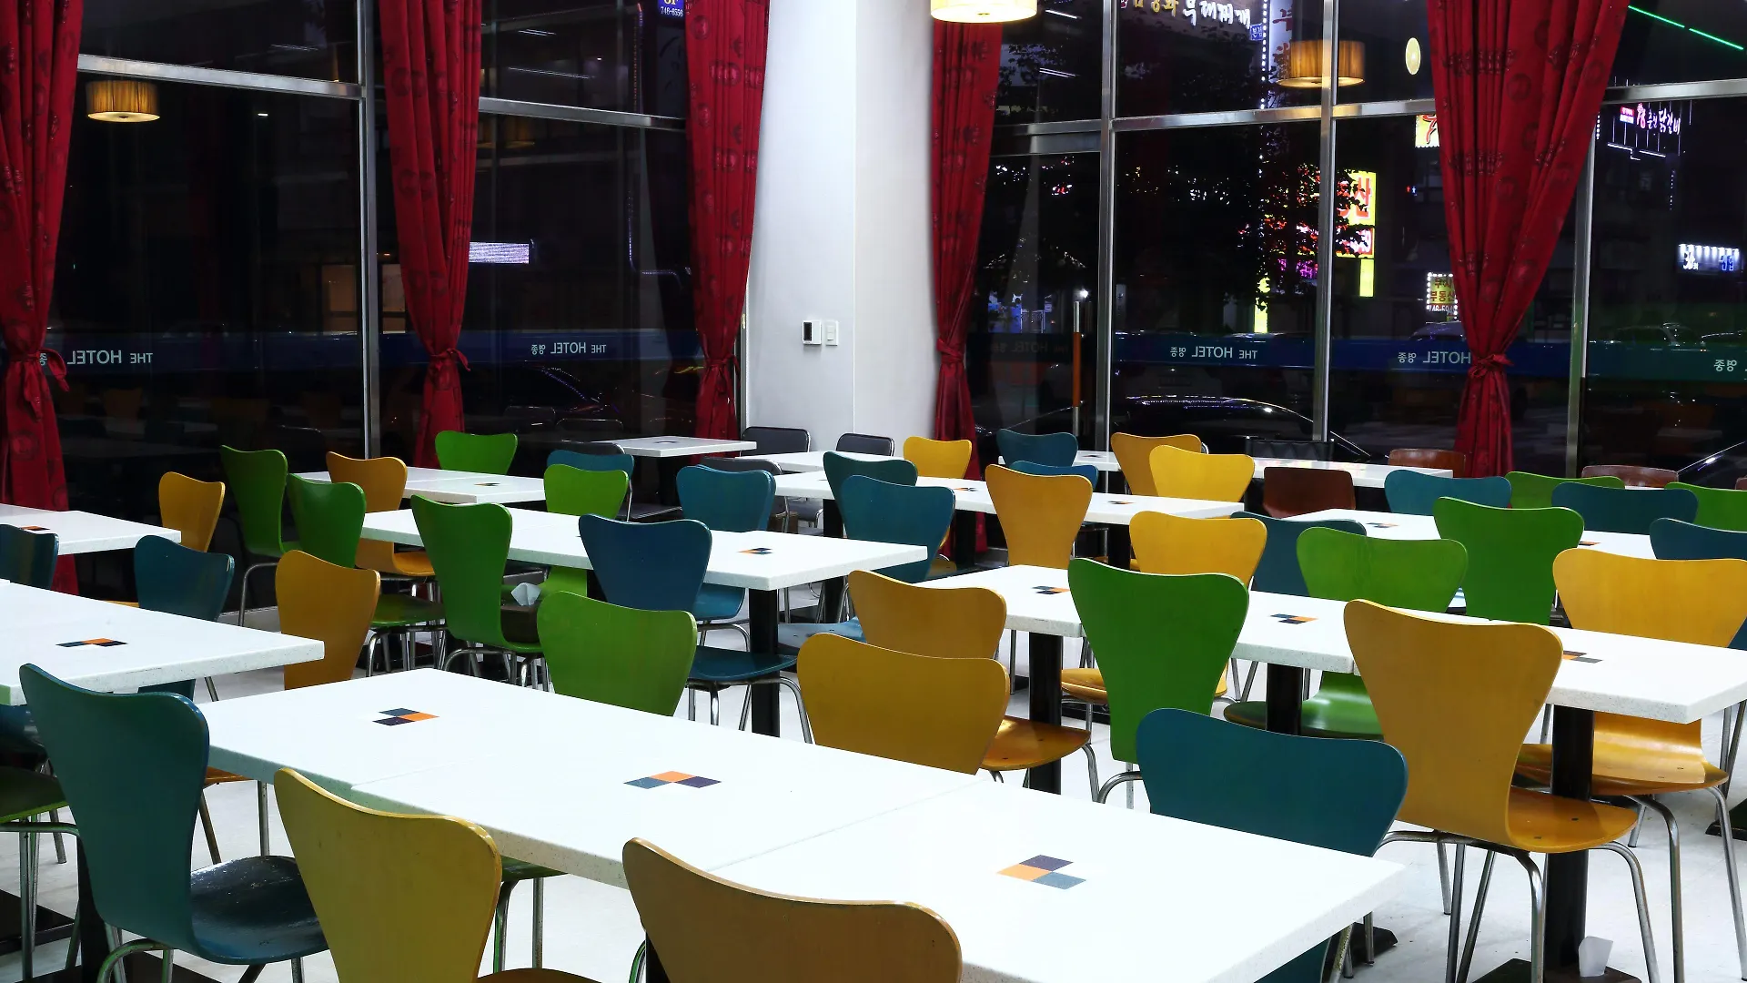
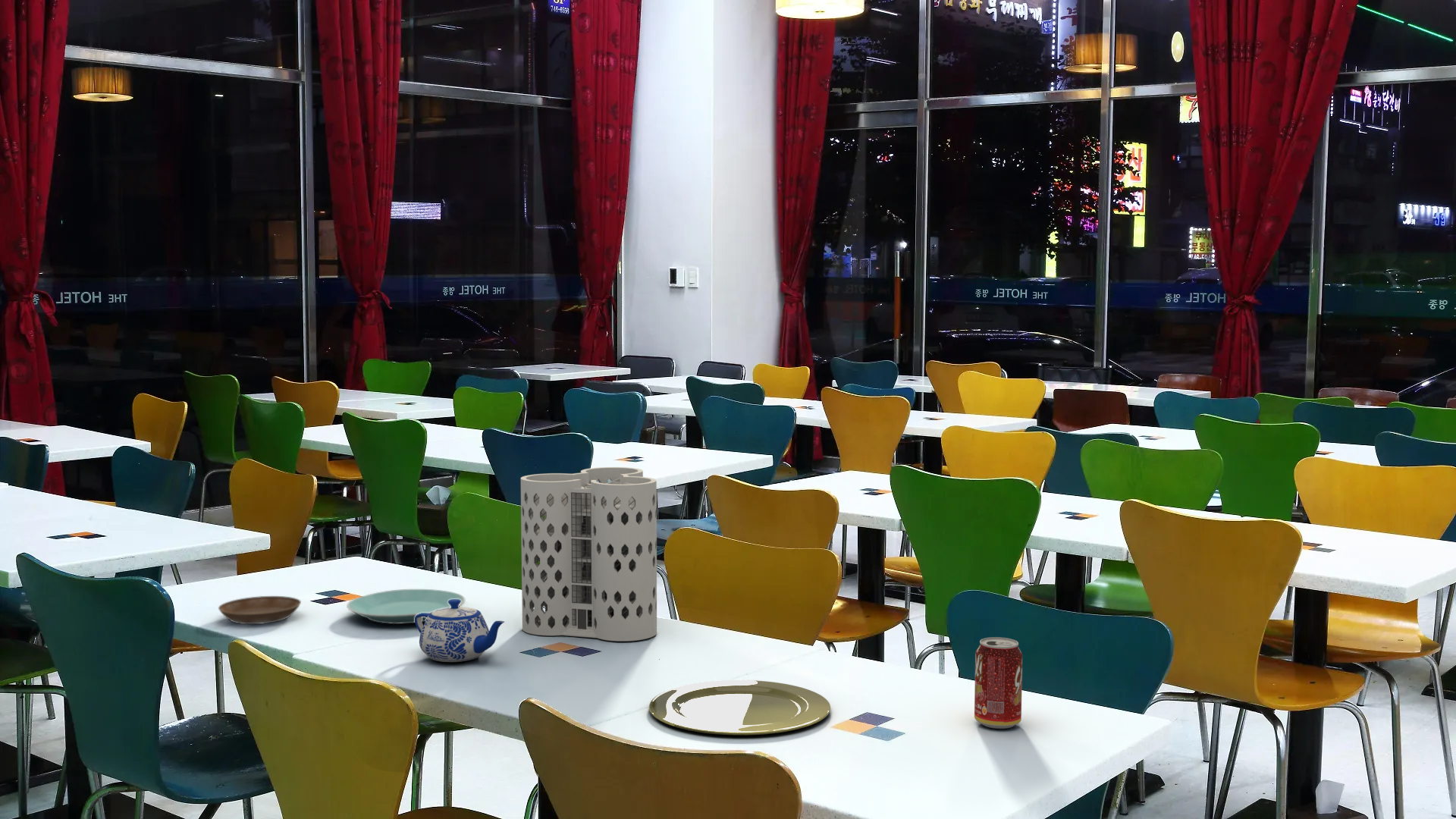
+ saucer (260, 610)
+ pop (998, 682)
+ plate (406, 607)
+ utensil holder (603, 552)
+ plate (739, 707)
+ teapot (459, 629)
